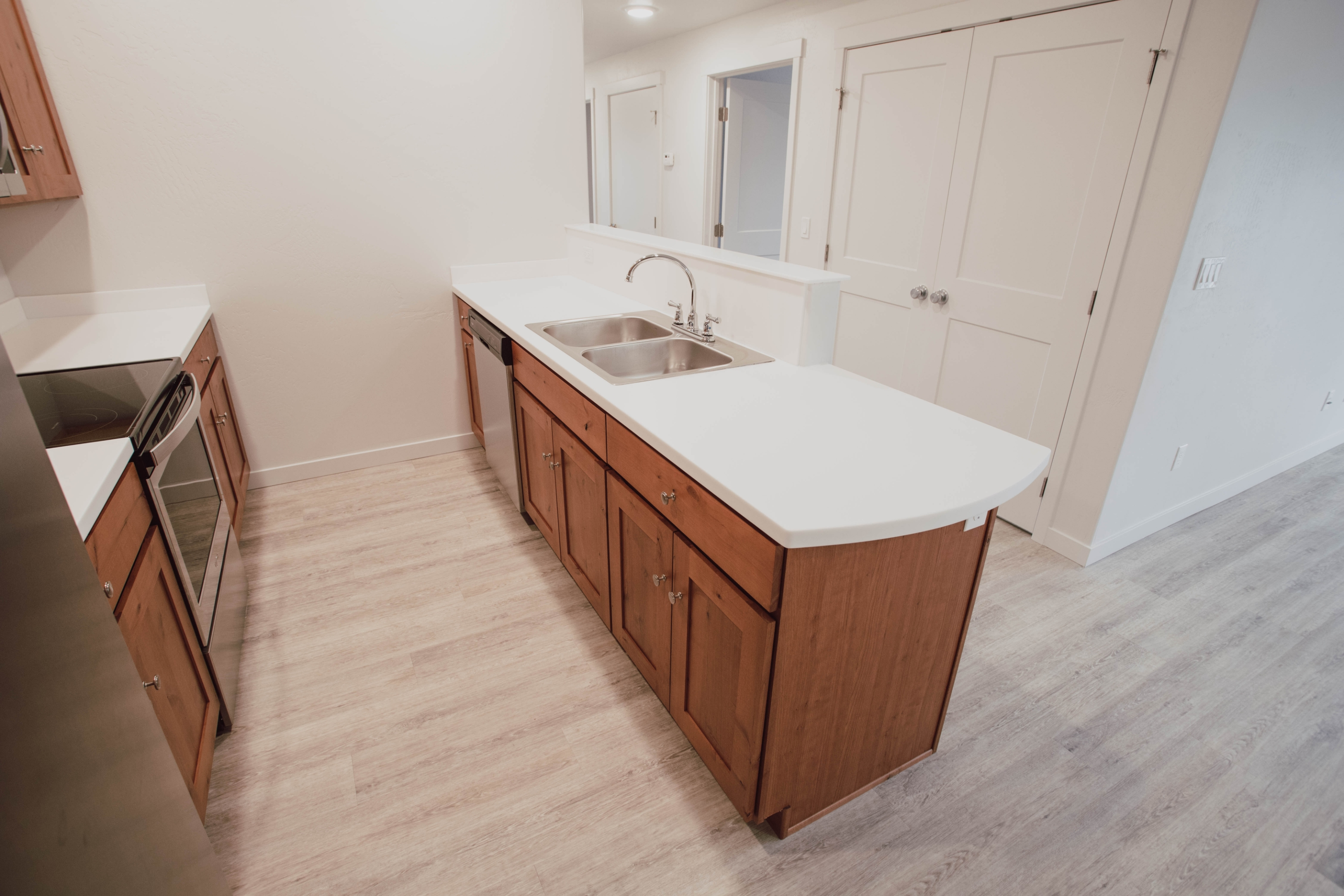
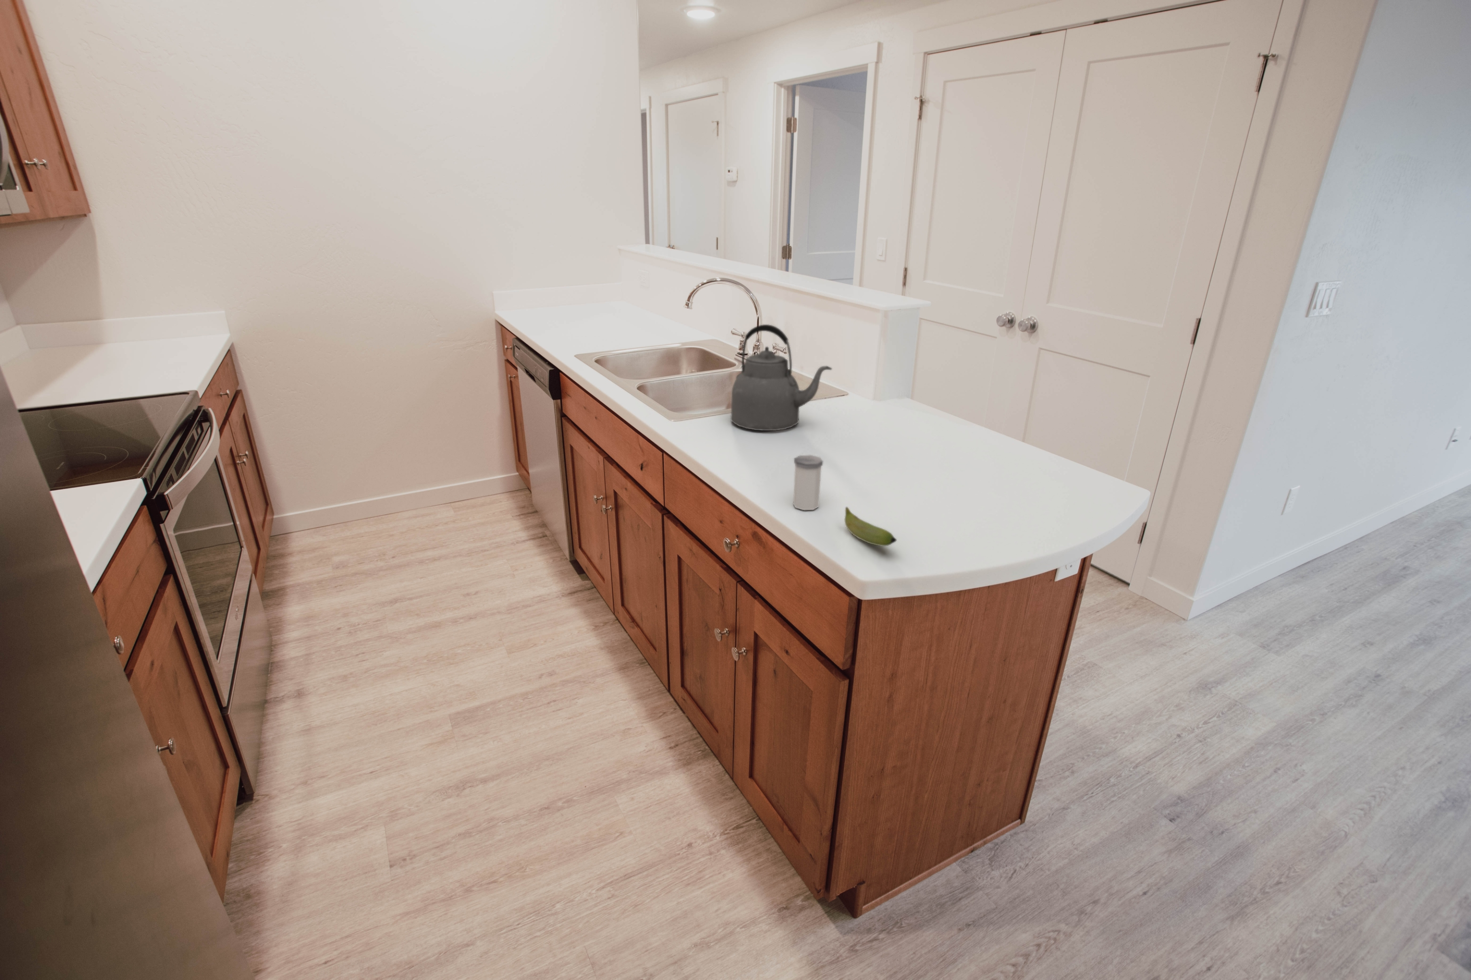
+ salt shaker (807, 482)
+ kettle (781, 376)
+ banana (870, 532)
